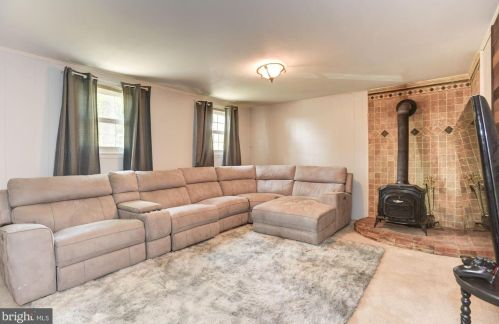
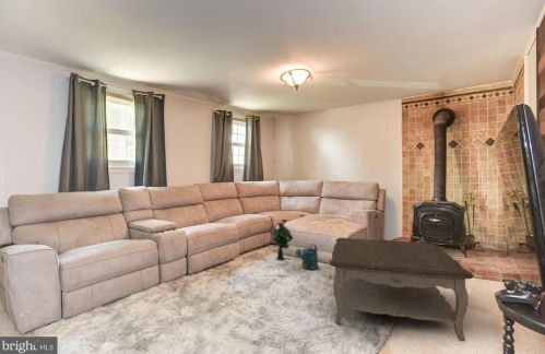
+ decorative plant (280, 238)
+ coffee table (389, 278)
+ watering can (307, 257)
